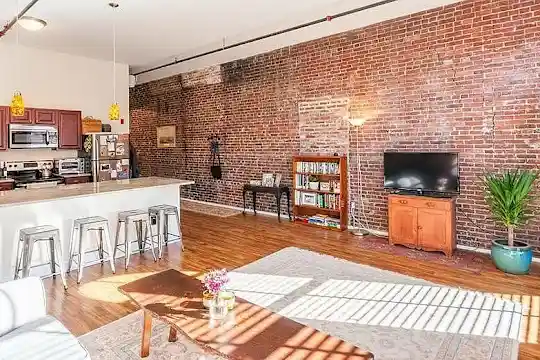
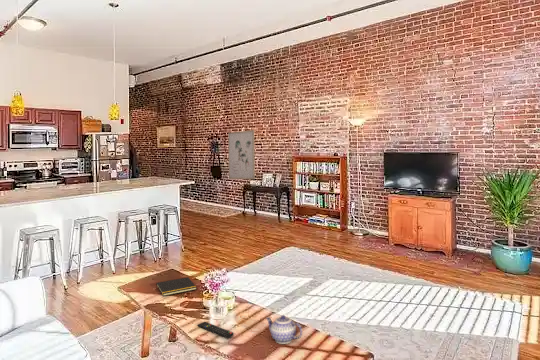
+ teapot (283, 327)
+ notepad (176, 286)
+ wall art (241, 155)
+ remote control (215, 329)
